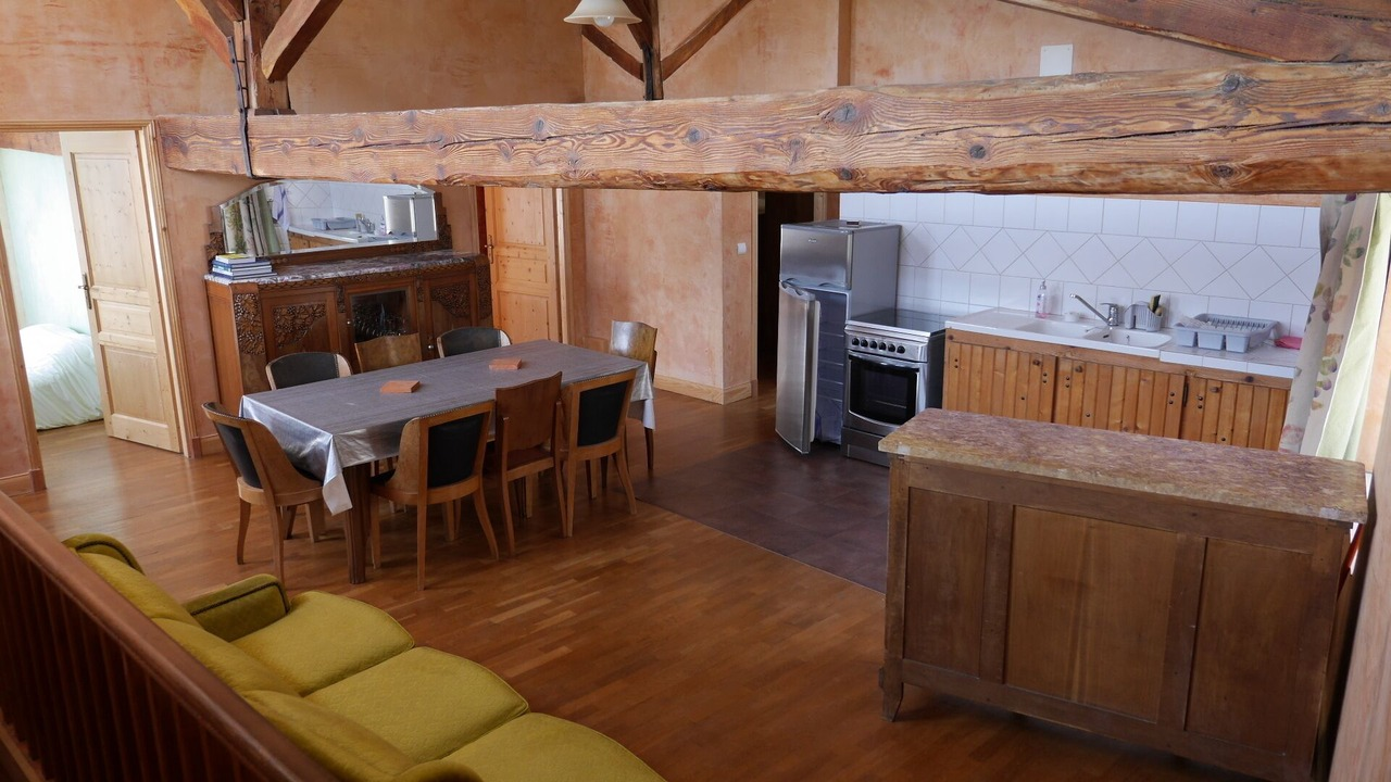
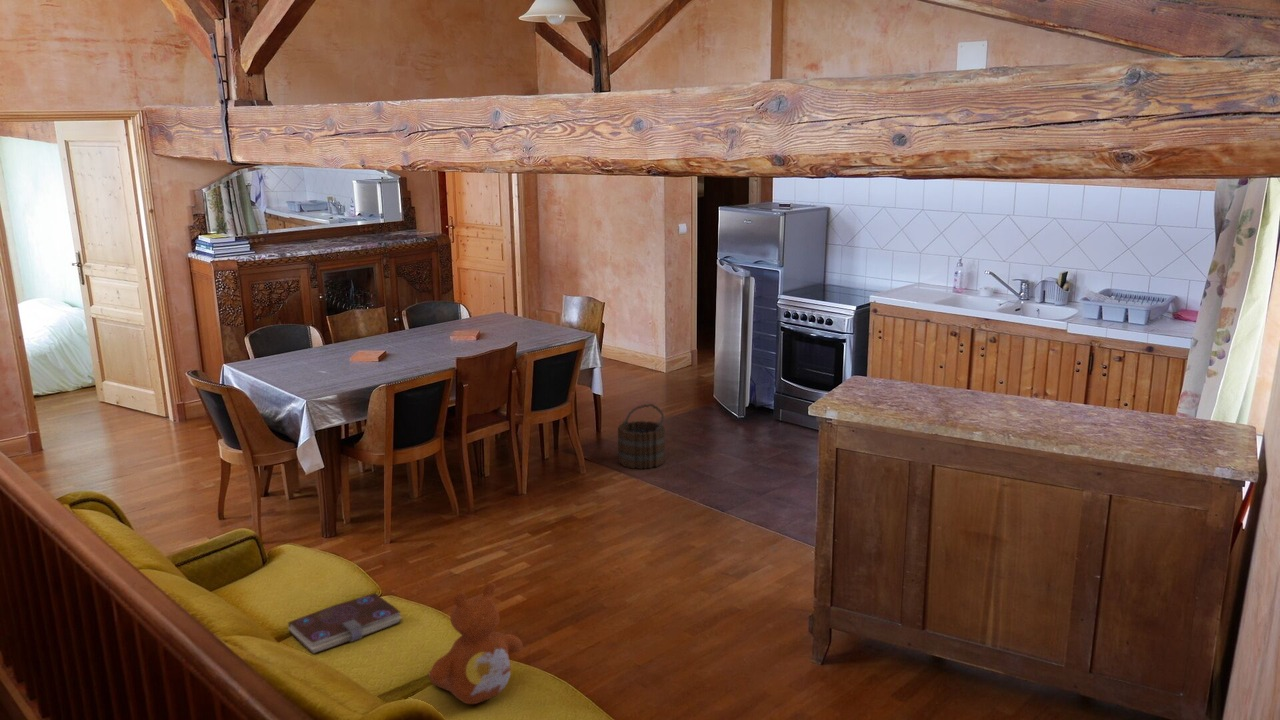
+ teddy bear (468, 636)
+ bucket (641, 434)
+ book (346, 621)
